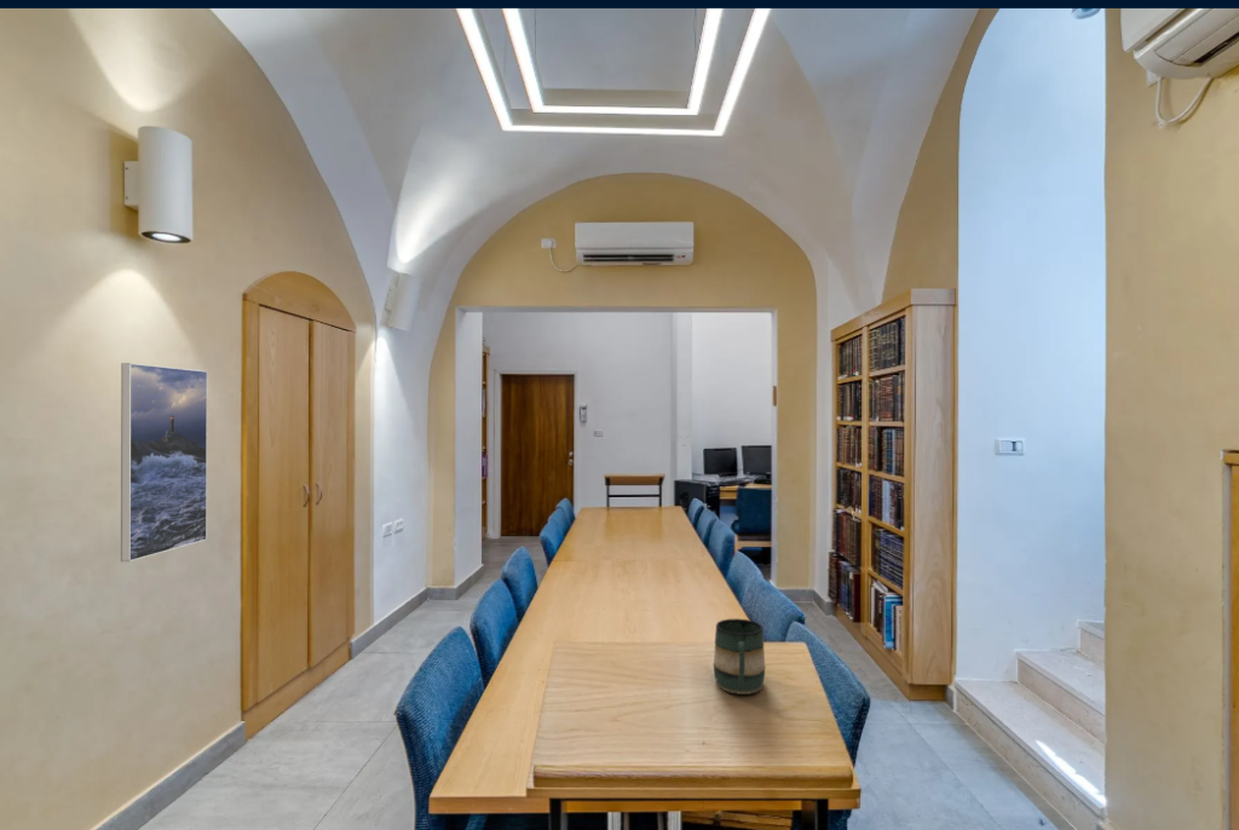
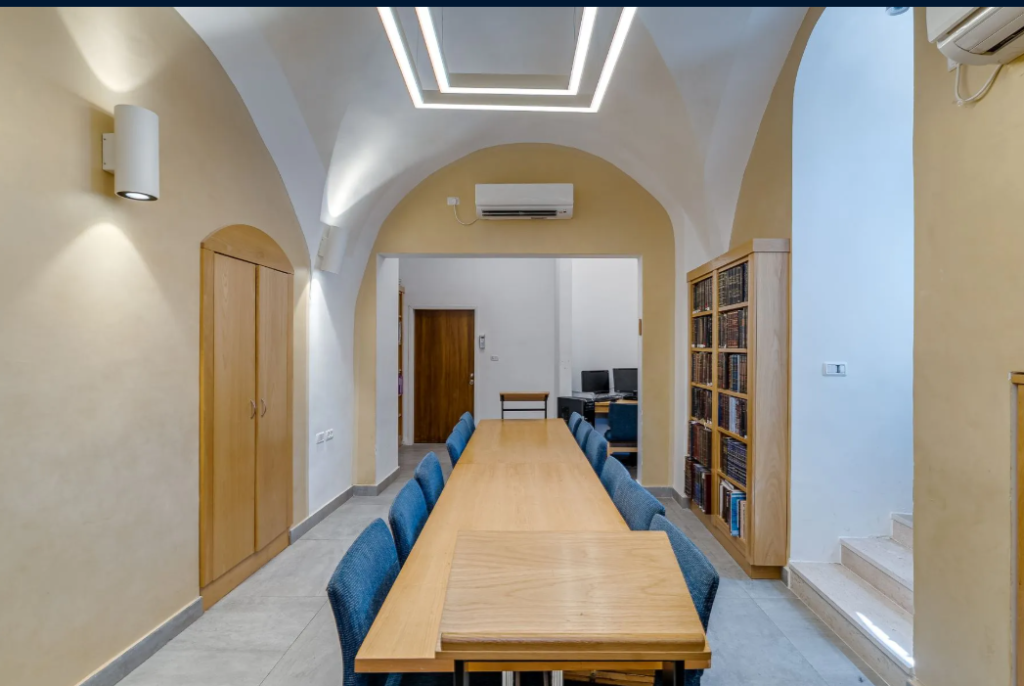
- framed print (167, 459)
- mug (739, 658)
